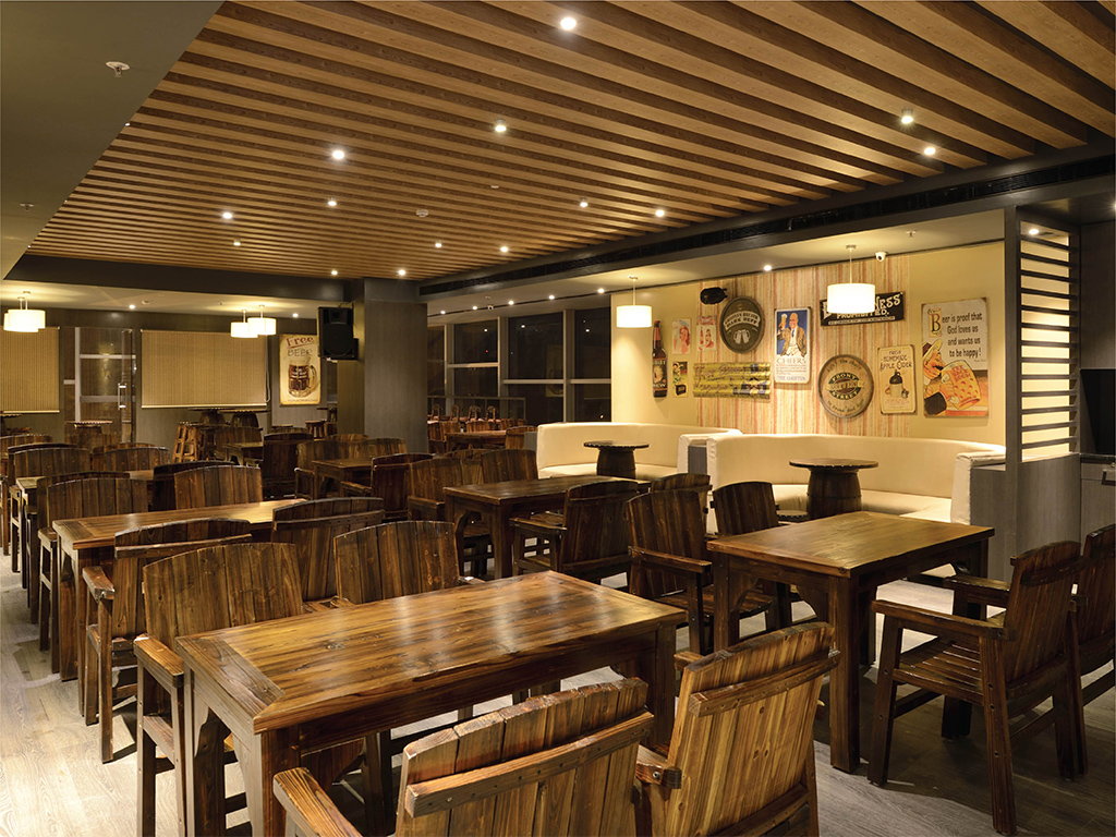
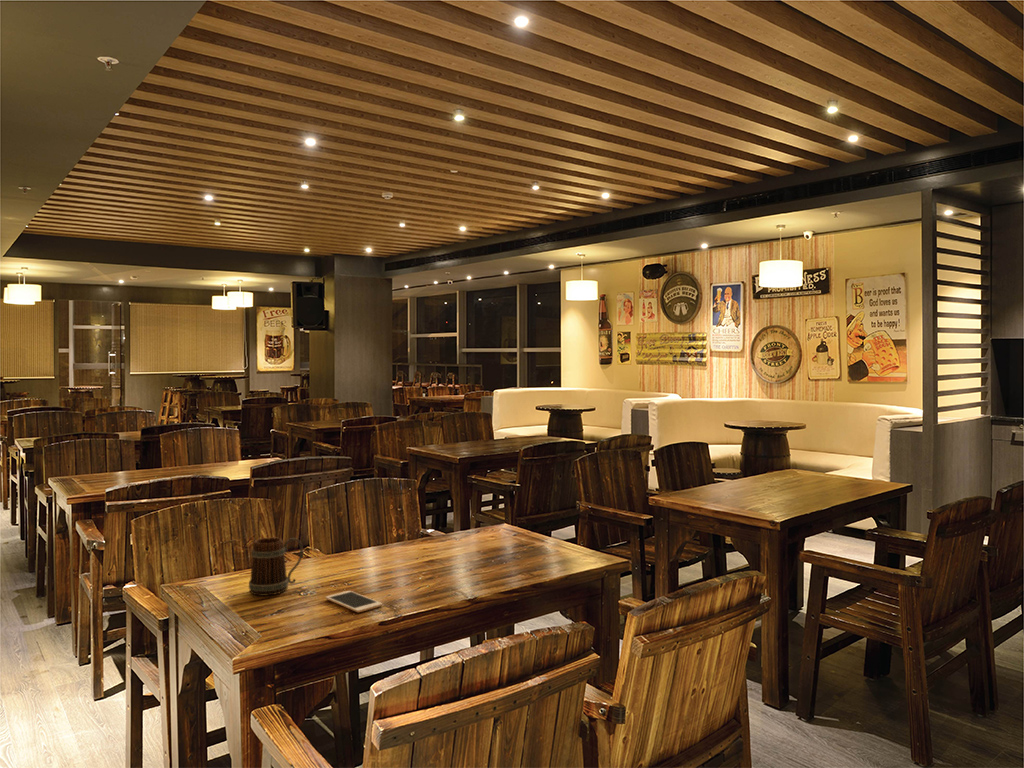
+ cell phone (353, 601)
+ beer mug (276, 564)
